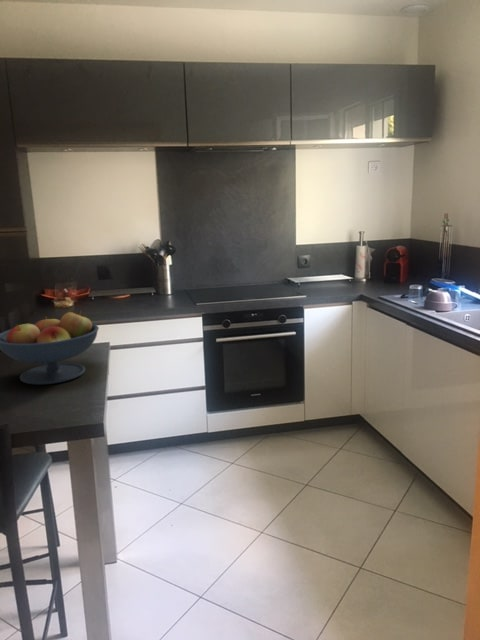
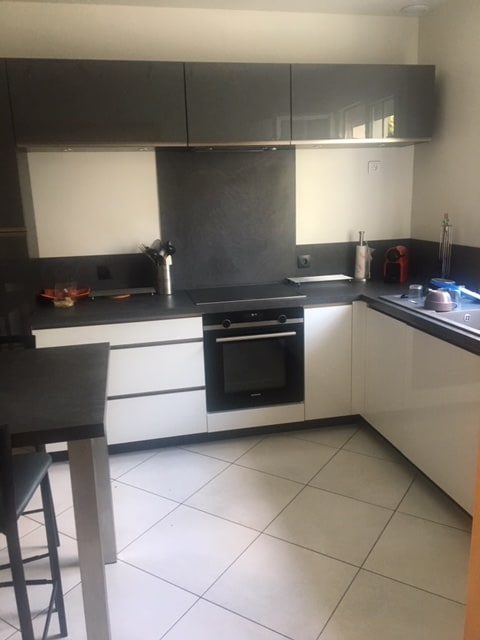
- fruit bowl (49, 345)
